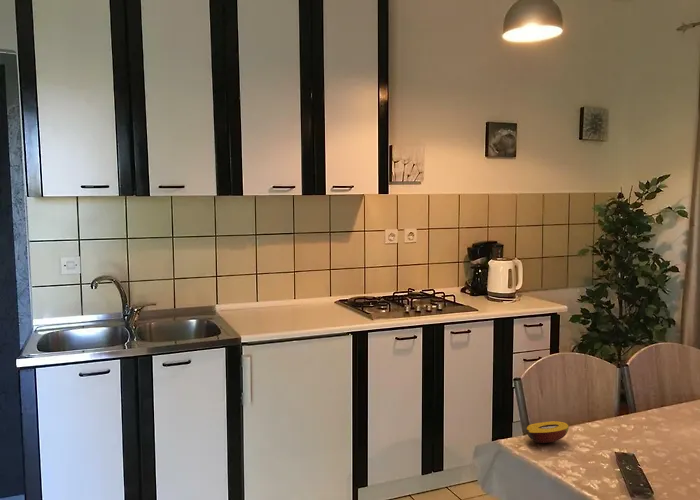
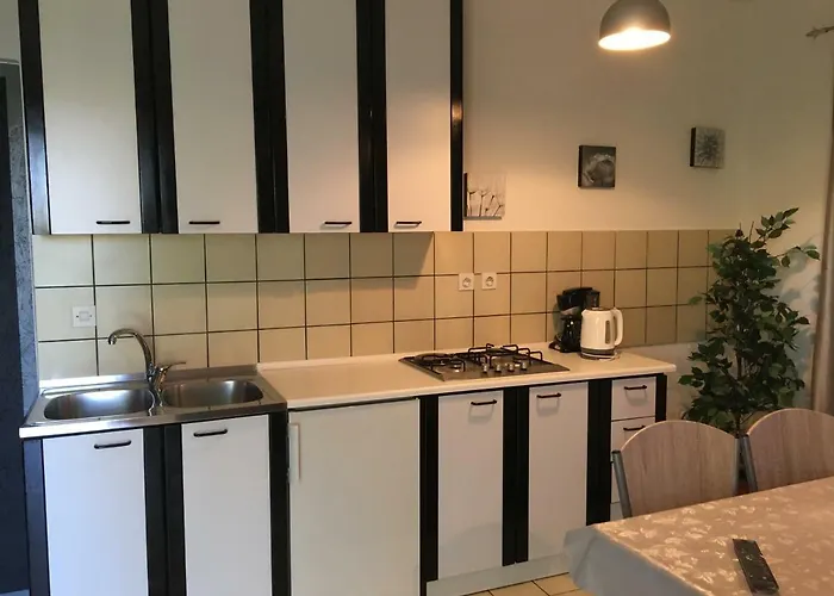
- fruit (546, 433)
